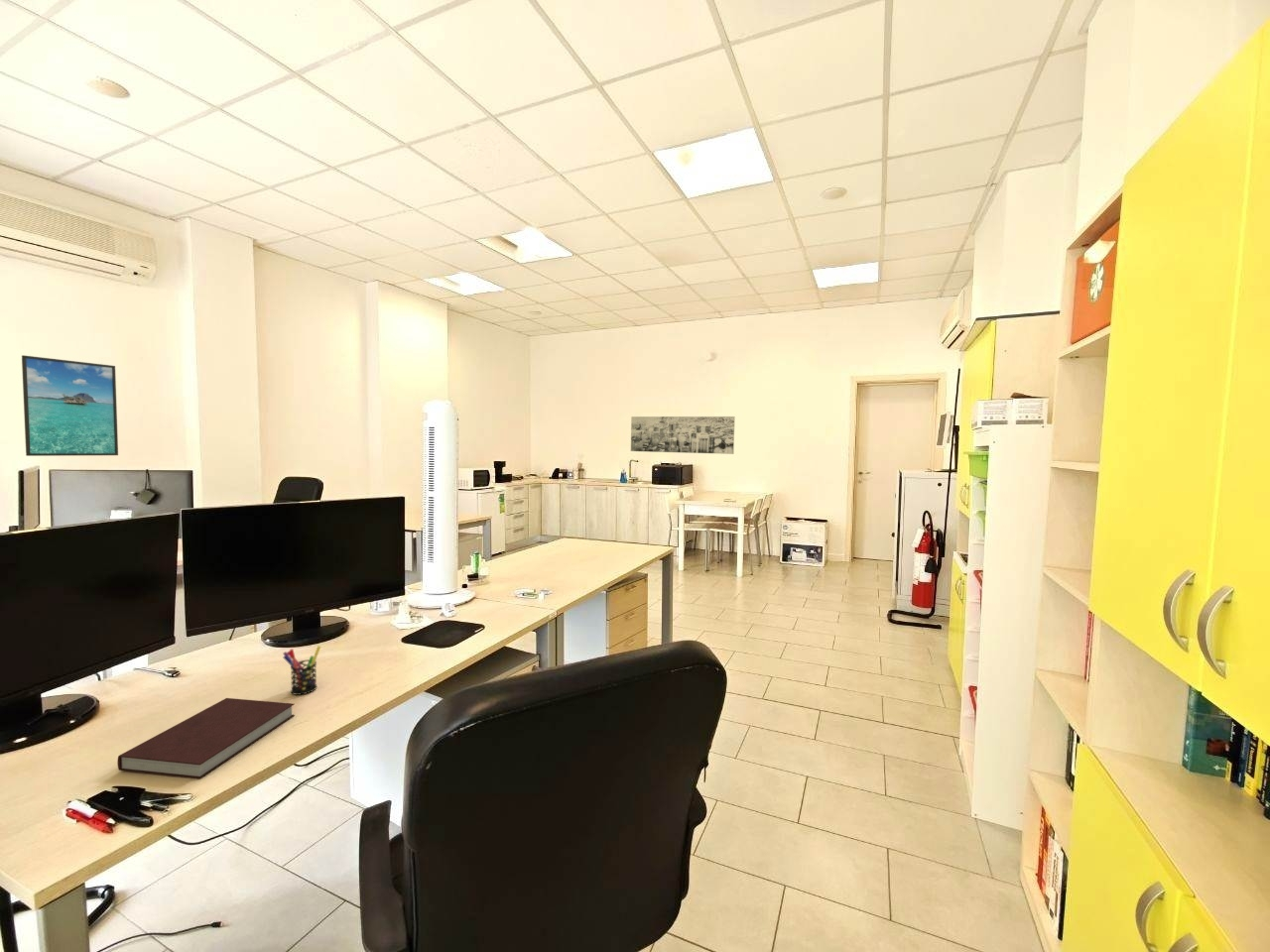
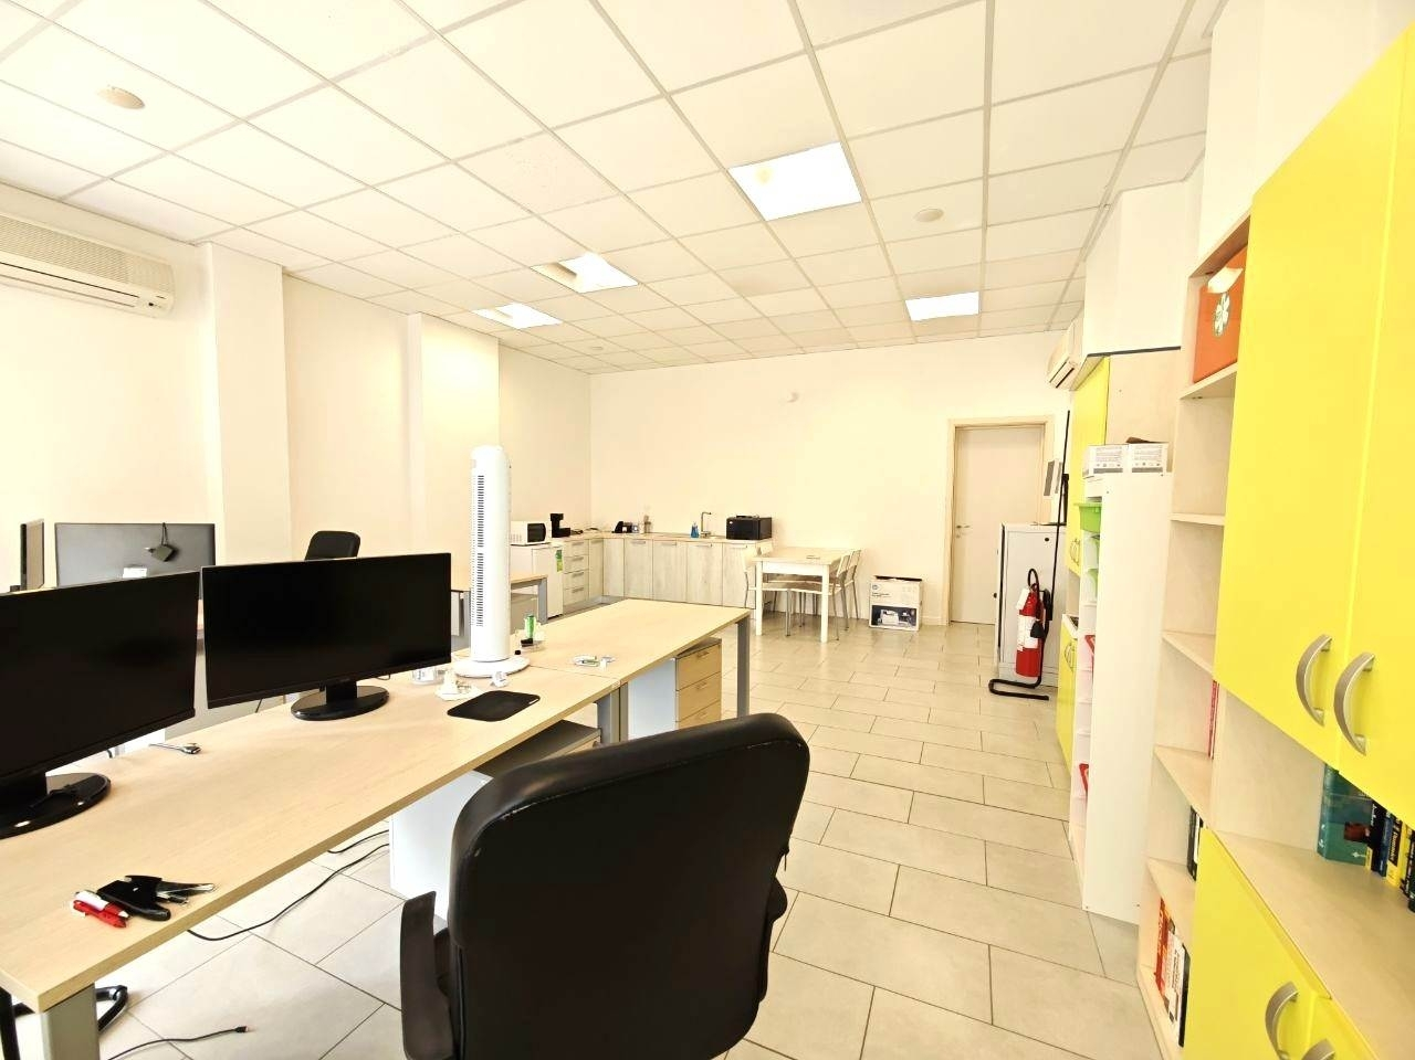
- pen holder (304, 668)
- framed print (72, 408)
- wall art (680, 434)
- notebook (214, 733)
